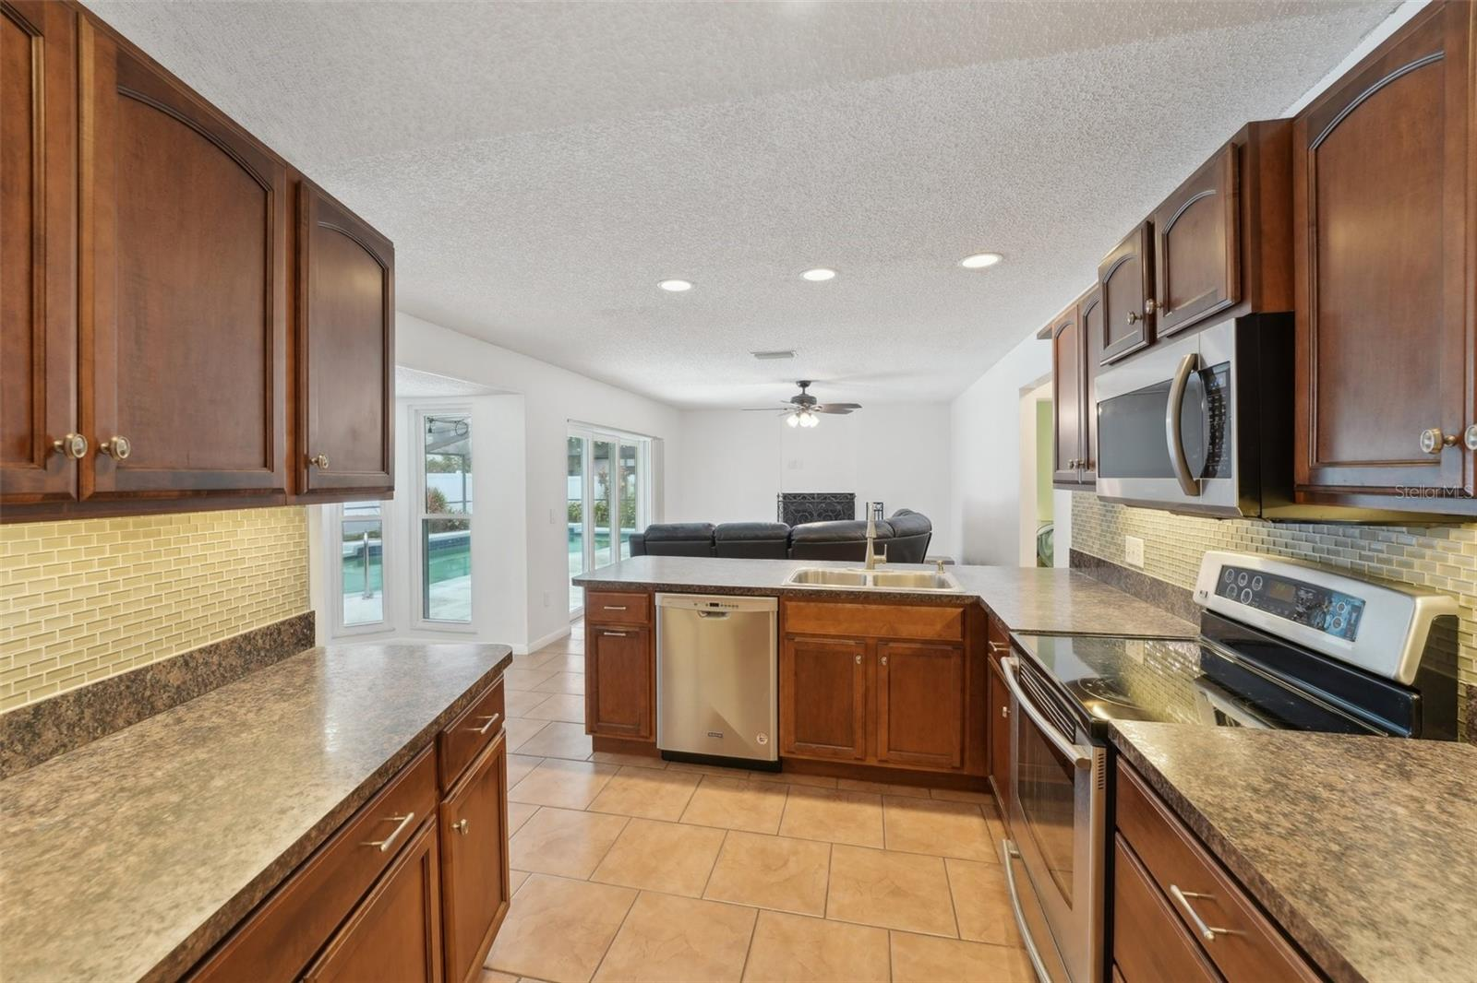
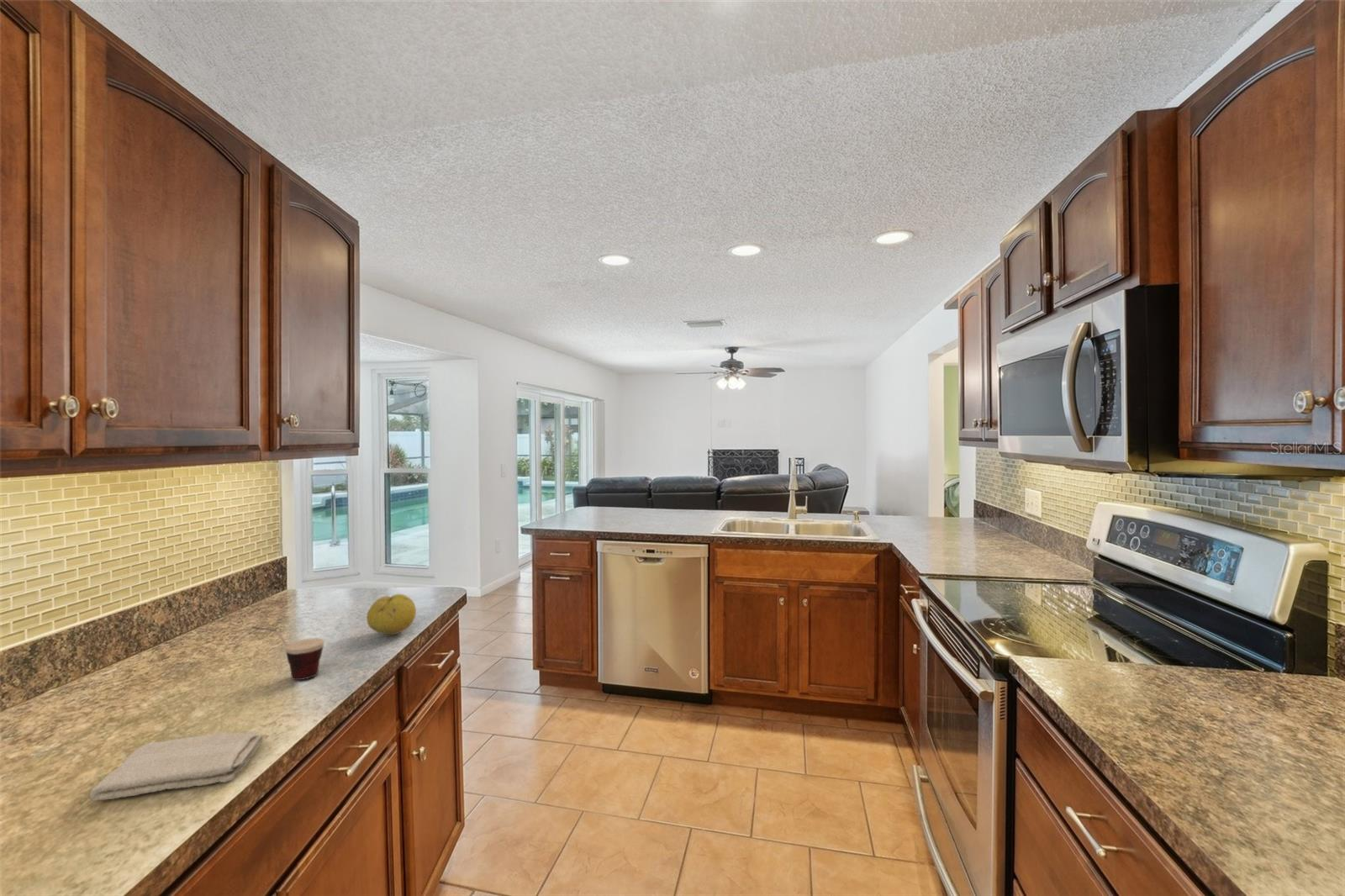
+ cup (288, 651)
+ fruit (393, 614)
+ washcloth (184, 762)
